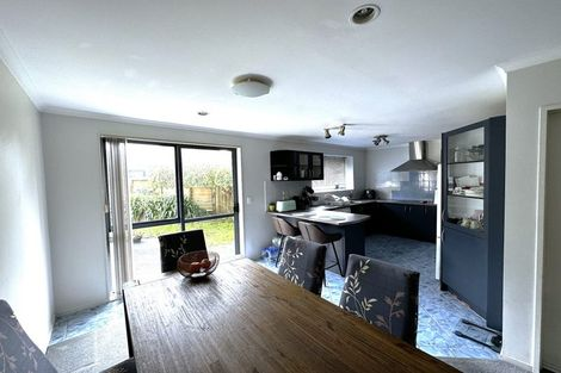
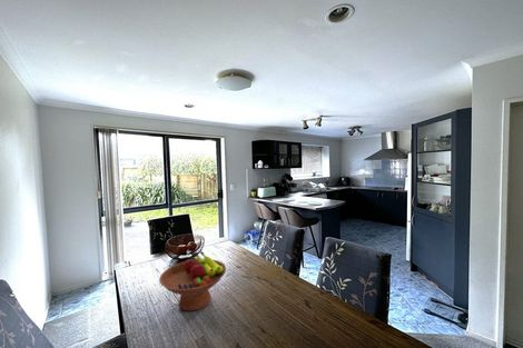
+ fruit bowl (194, 280)
